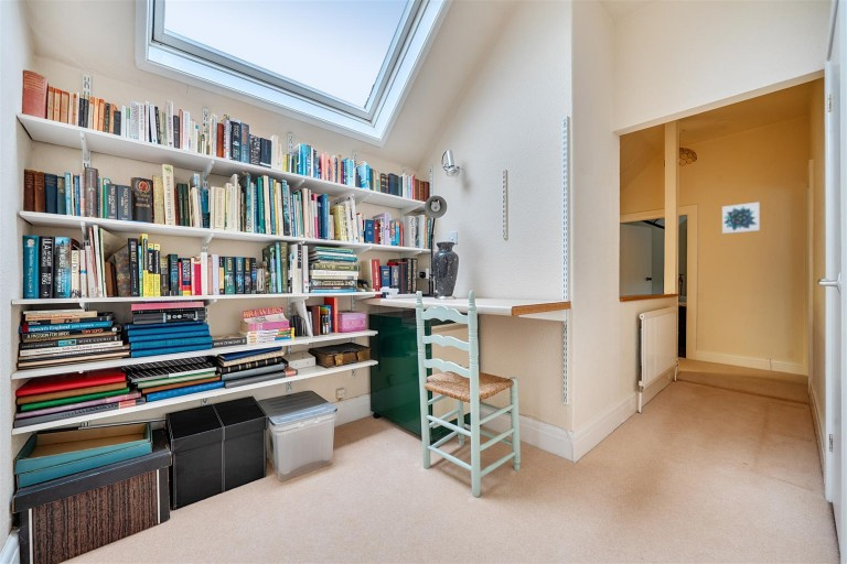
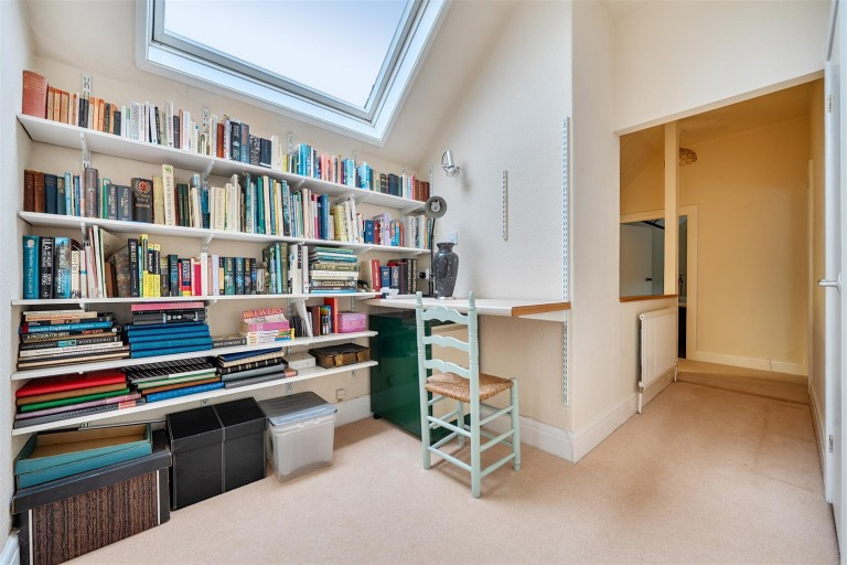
- wall art (740, 218)
